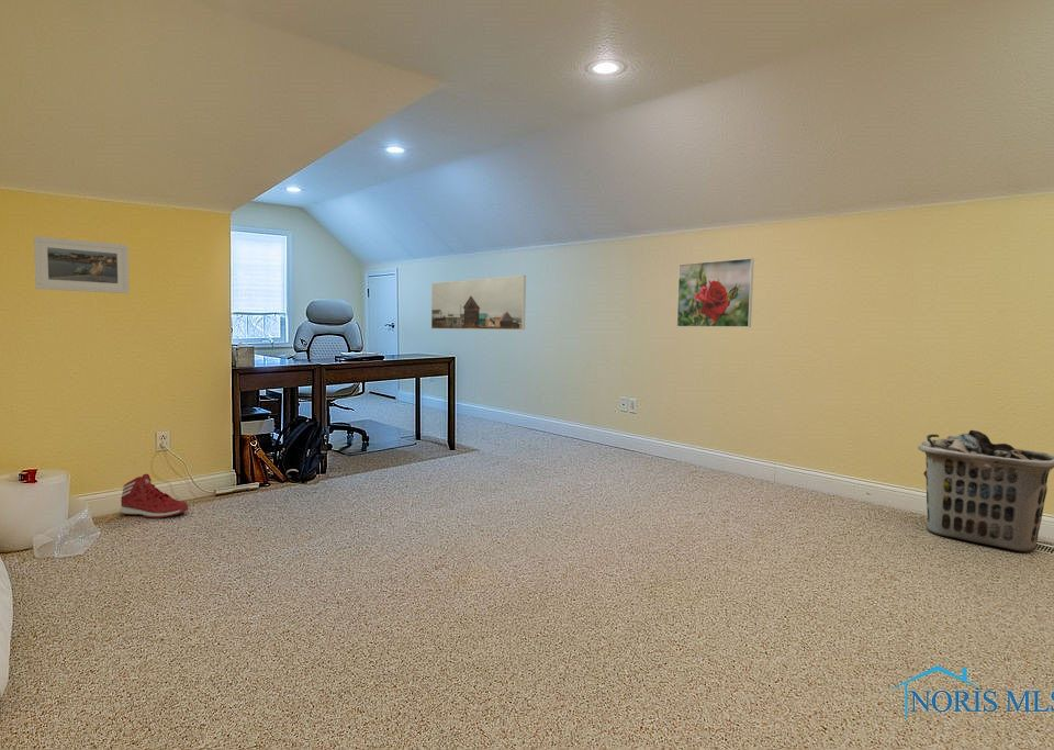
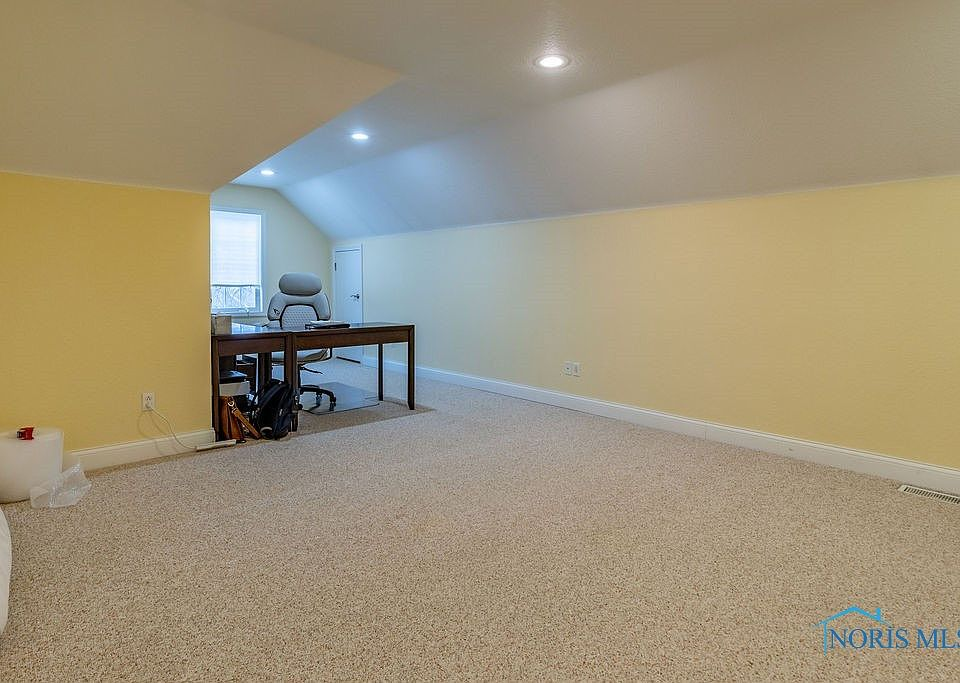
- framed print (713, 294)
- clothes hamper (983, 484)
- sneaker (153, 494)
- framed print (83, 266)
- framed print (473, 304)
